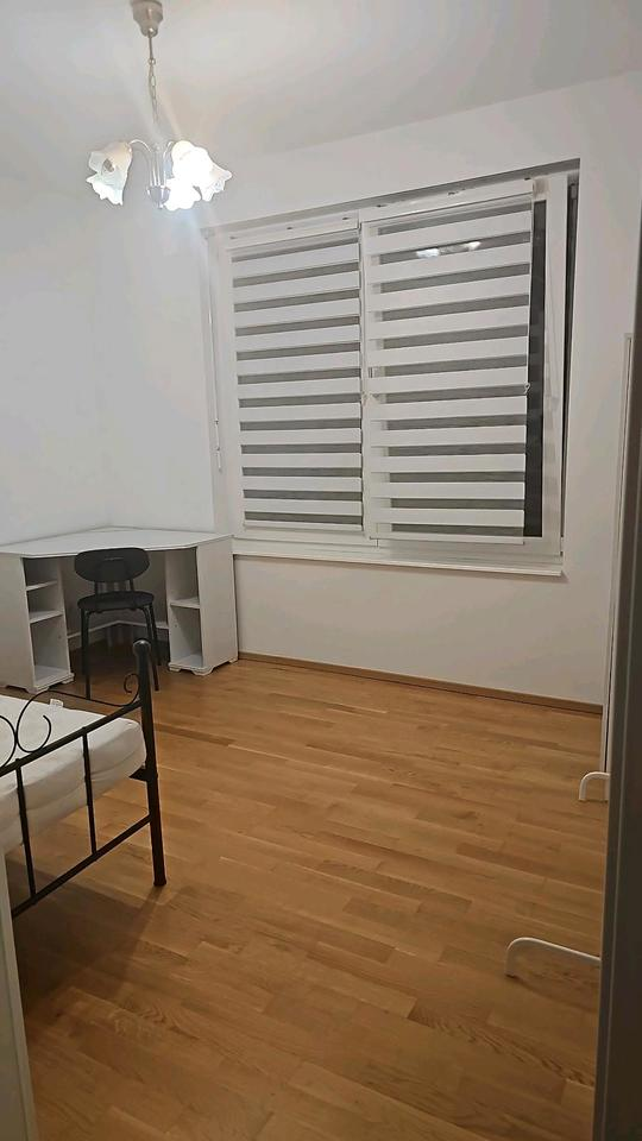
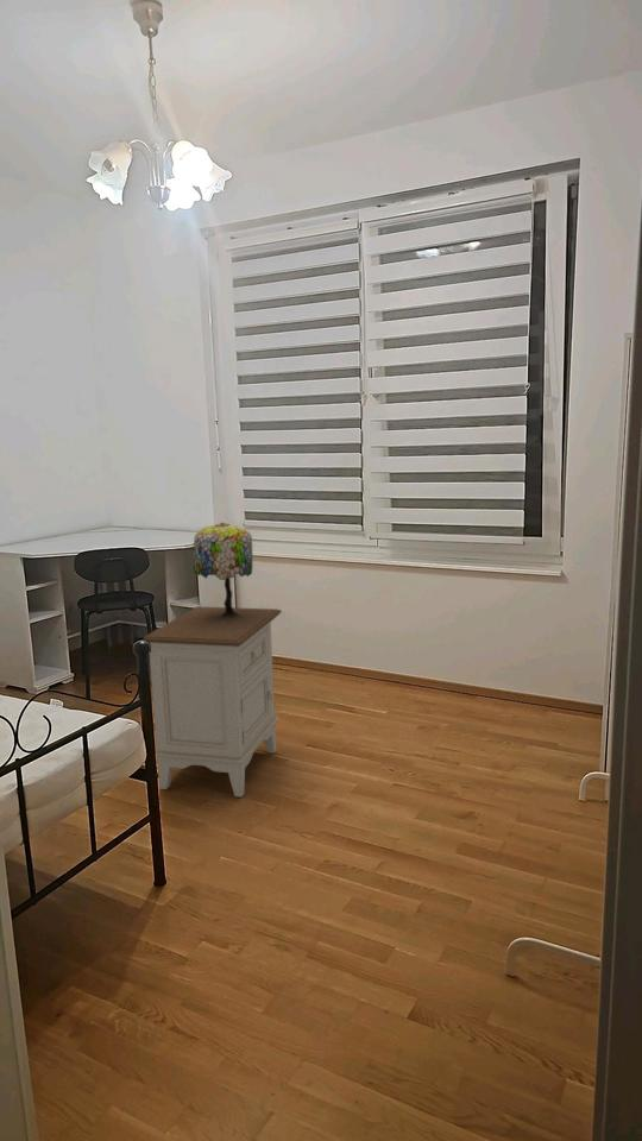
+ table lamp (224, 569)
+ nightstand (220, 696)
